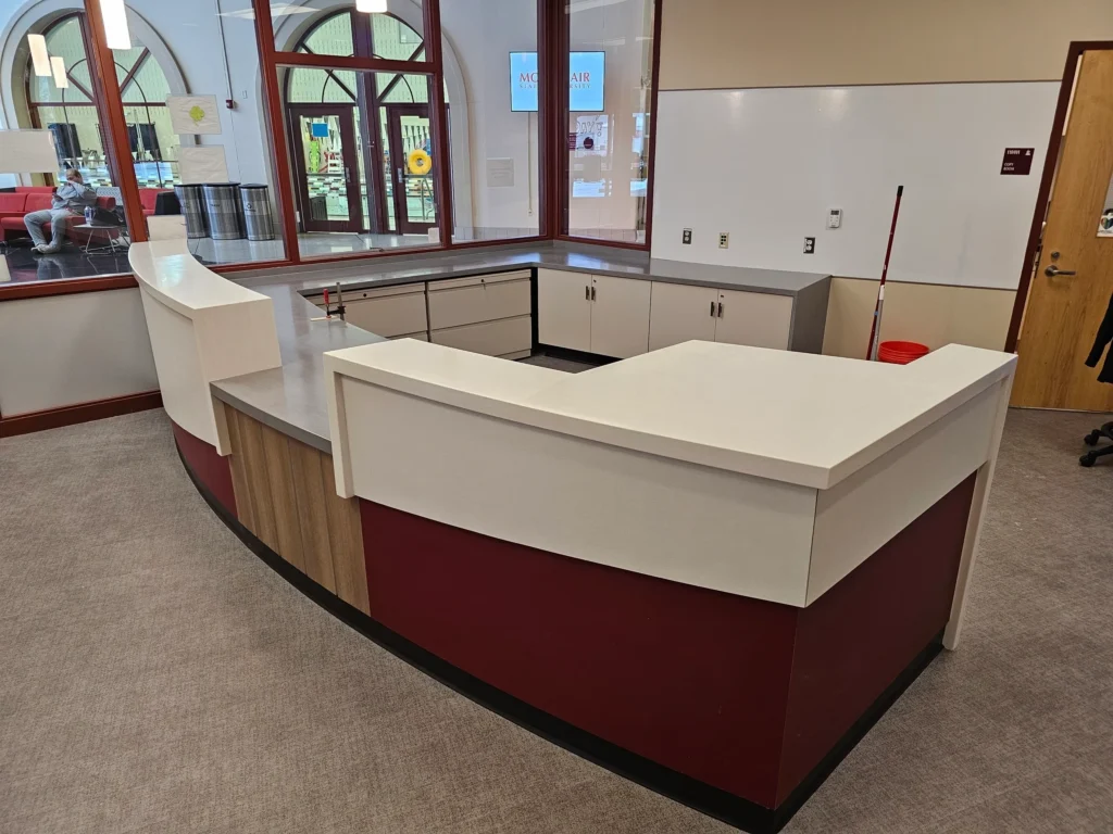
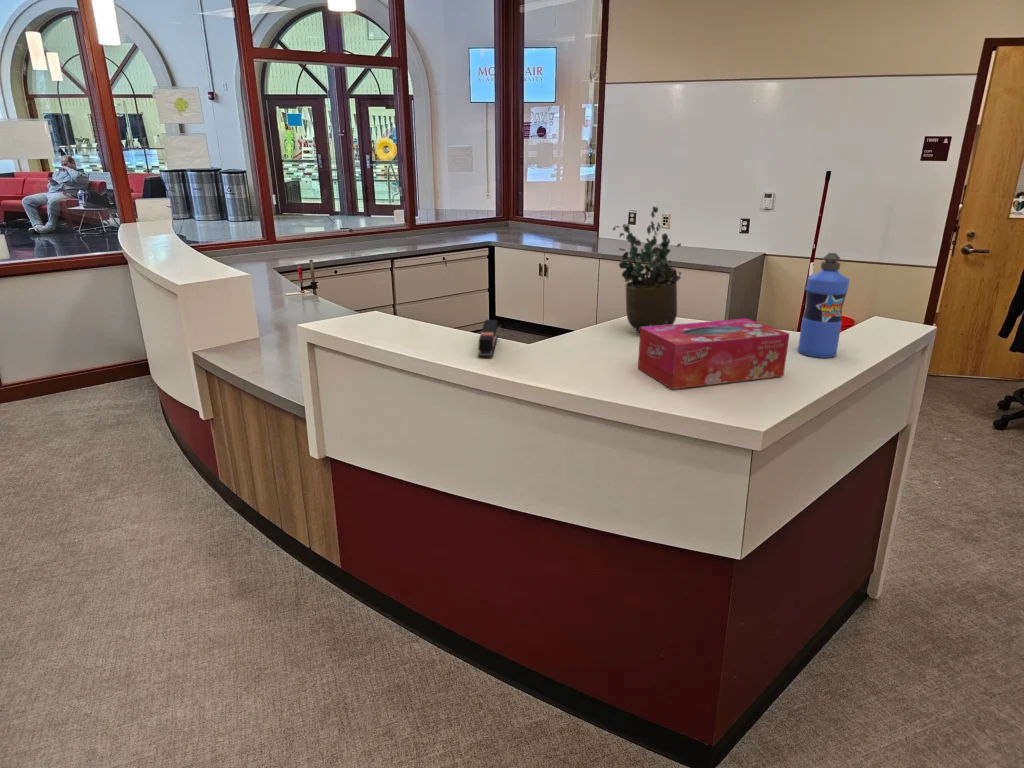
+ water bottle (824, 304)
+ stapler (488, 337)
+ tissue box (711, 351)
+ potted plant (648, 270)
